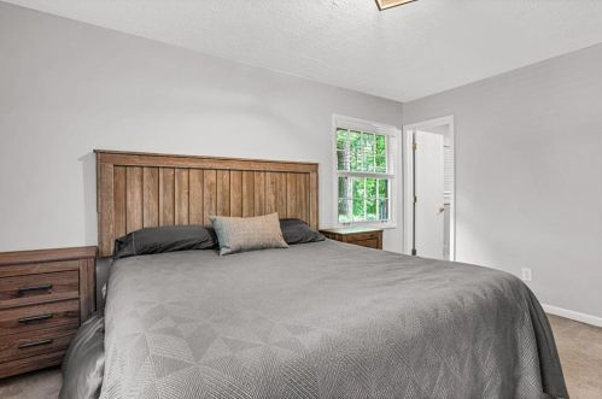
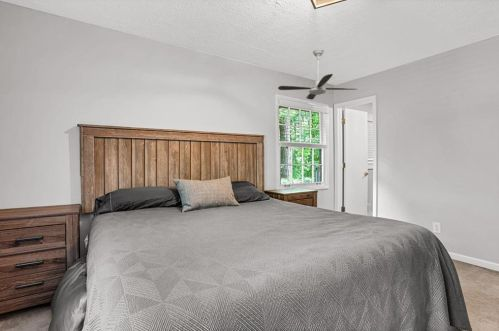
+ ceiling fan (317, 71)
